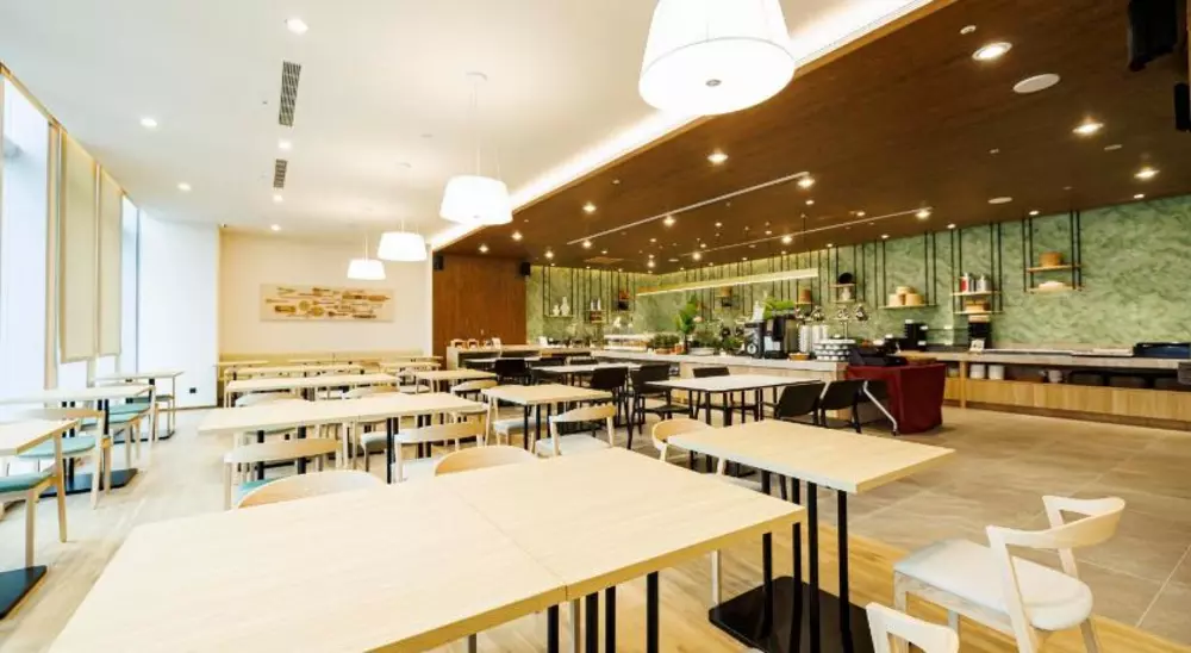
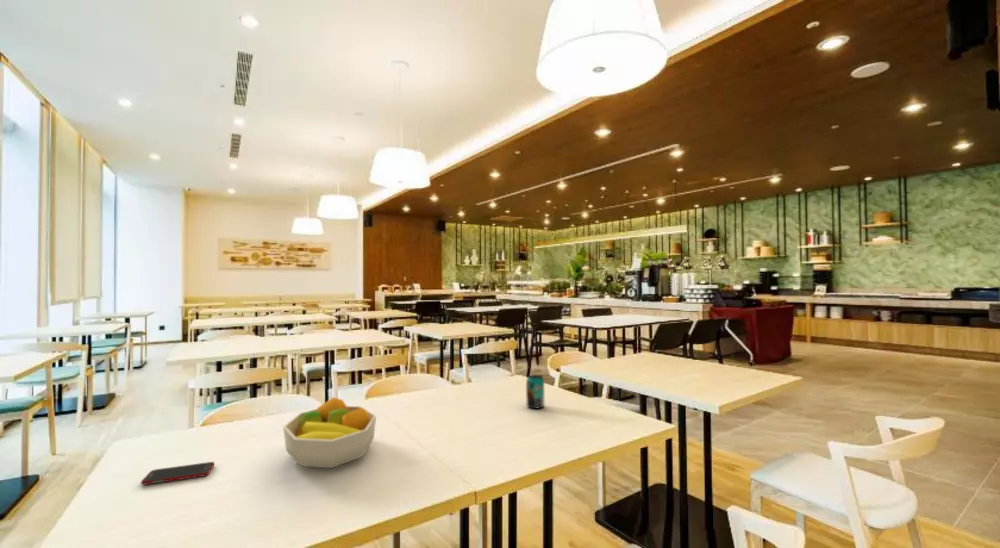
+ beverage can (535, 391)
+ fruit bowl (331, 429)
+ cell phone (179, 473)
